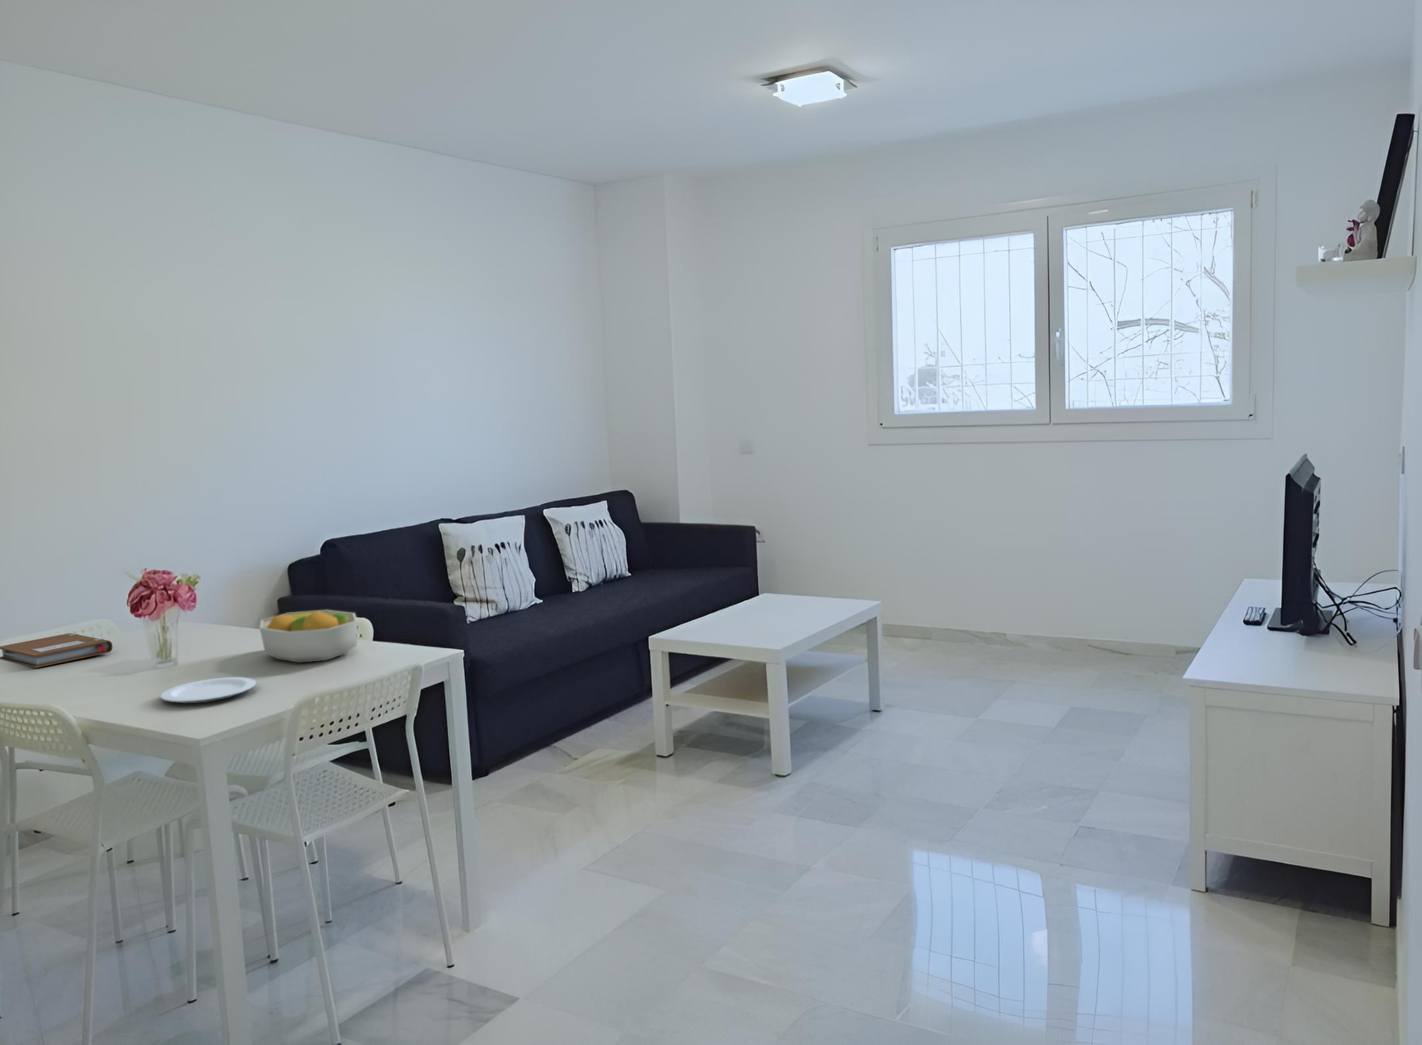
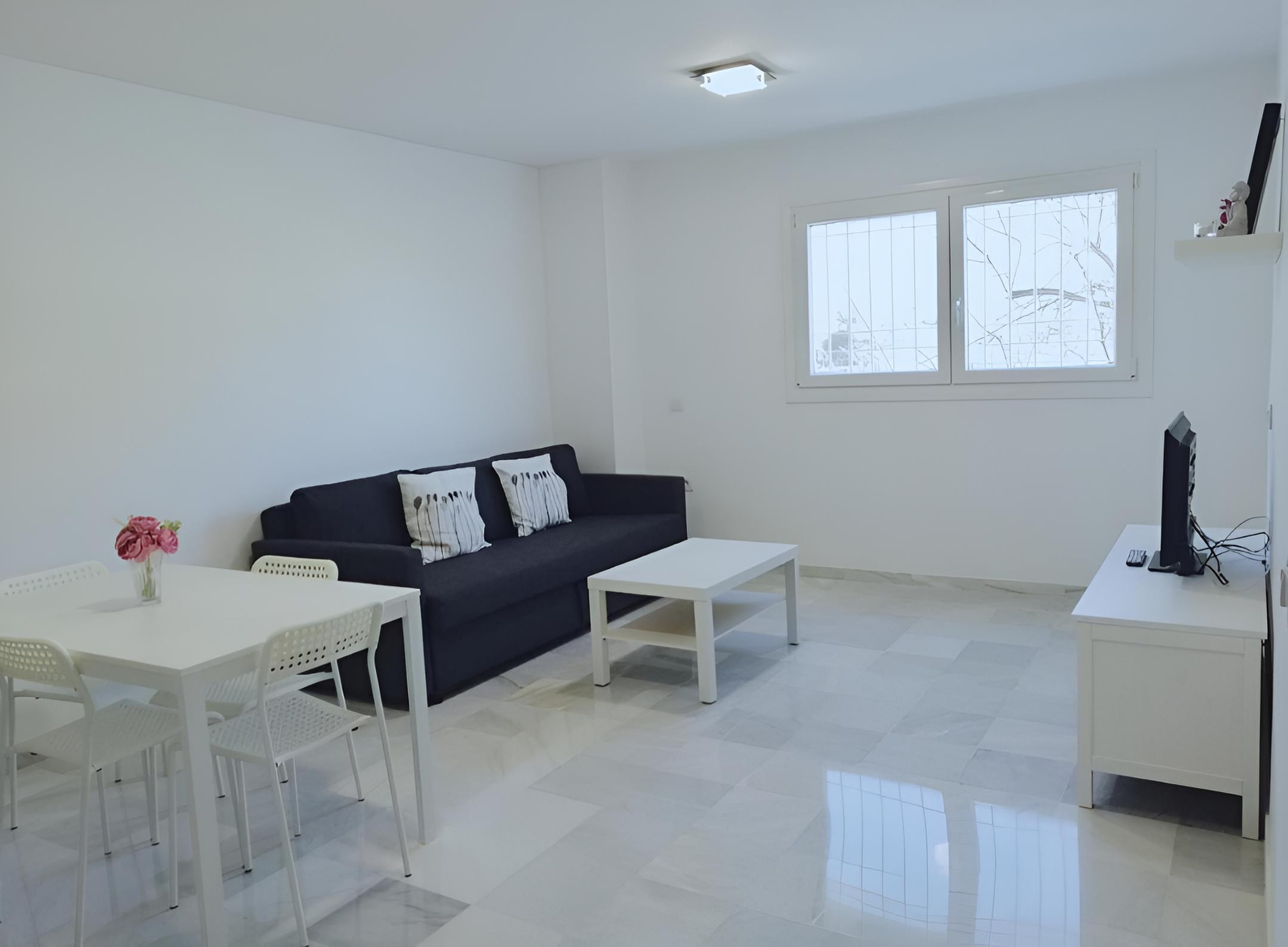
- notebook (56, 649)
- plate (209, 691)
- fruit bowl (309, 629)
